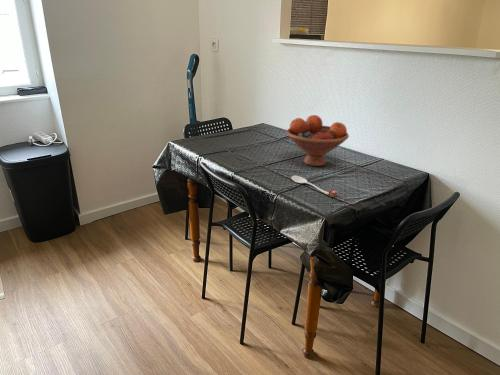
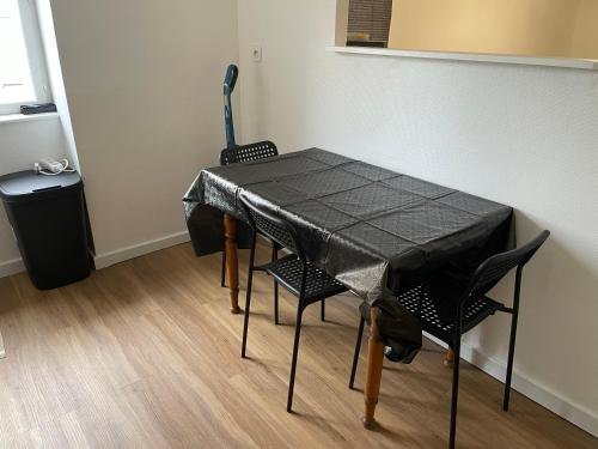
- fruit bowl (316, 141)
- spoon (313, 185)
